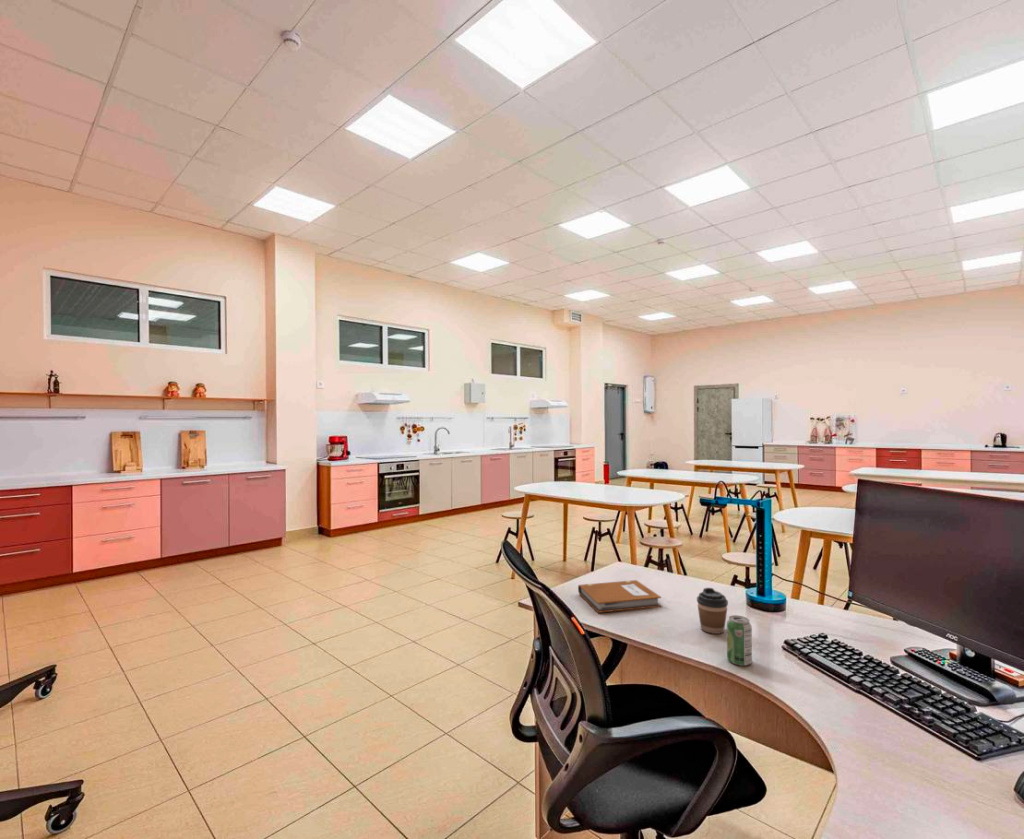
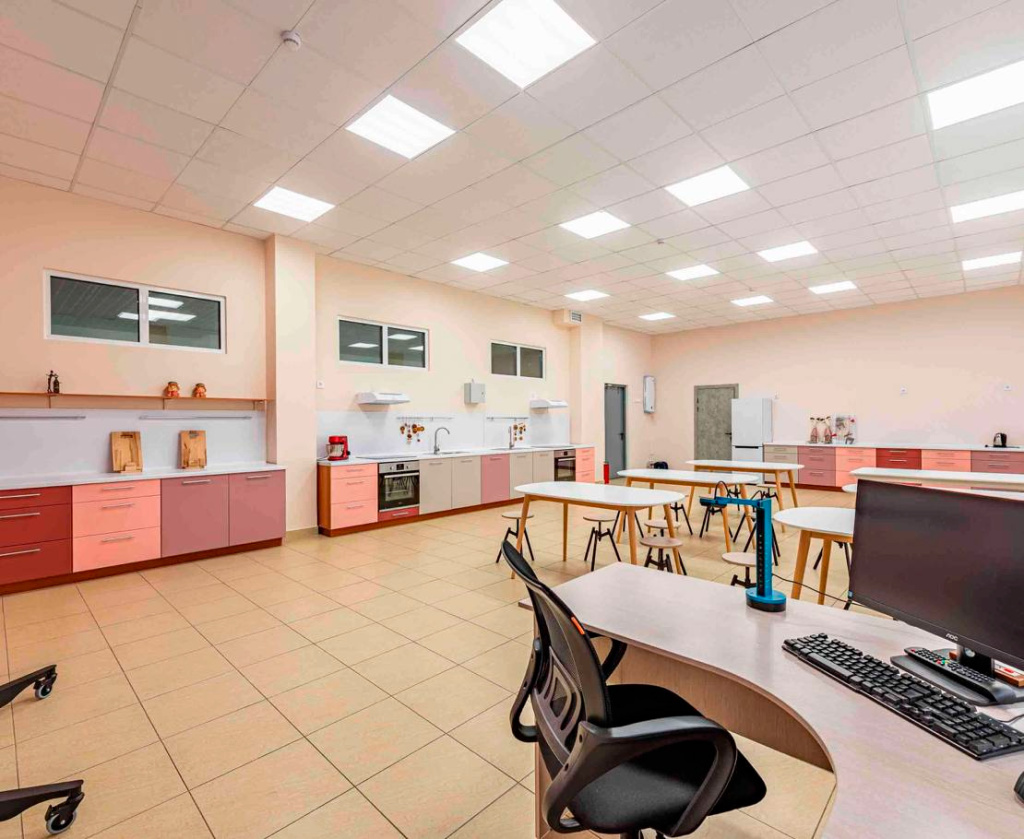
- beverage can (739, 640)
- notebook (619, 594)
- coffee cup (712, 609)
